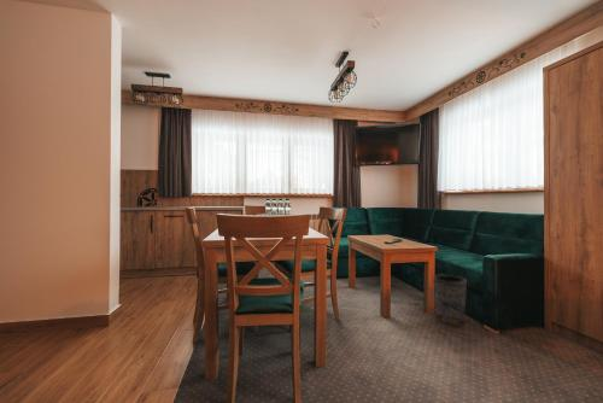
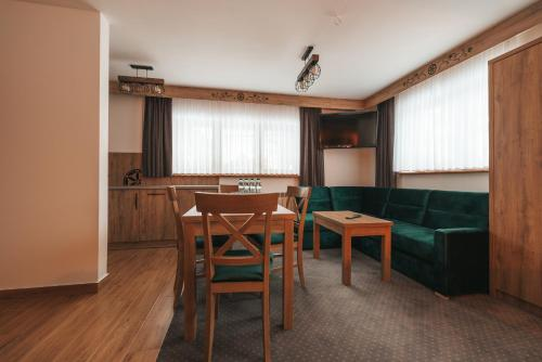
- planter (449, 298)
